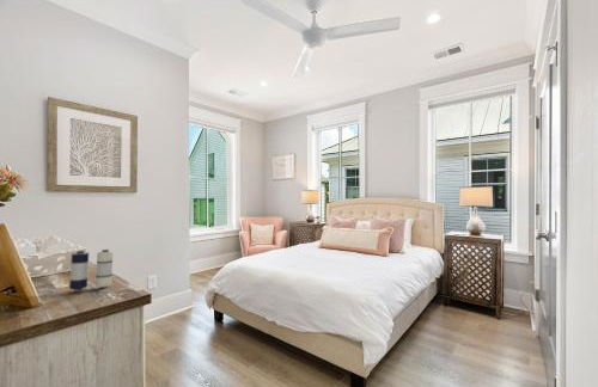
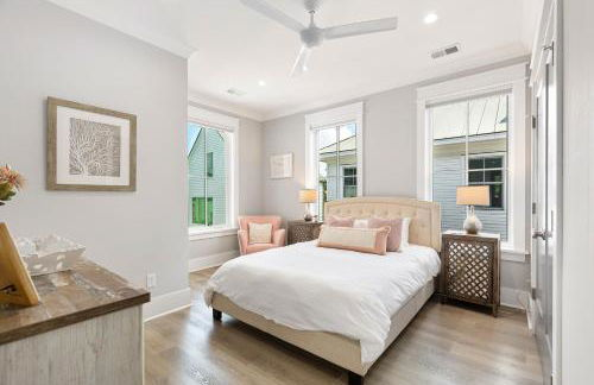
- candle (81, 271)
